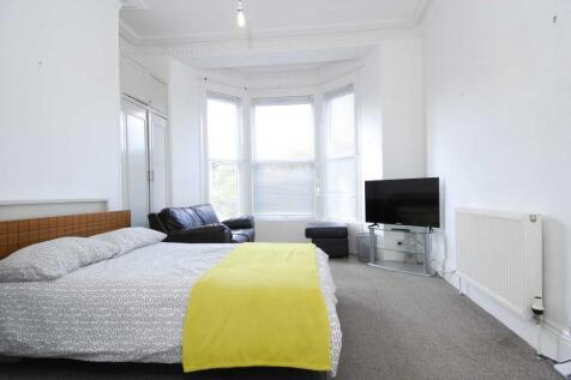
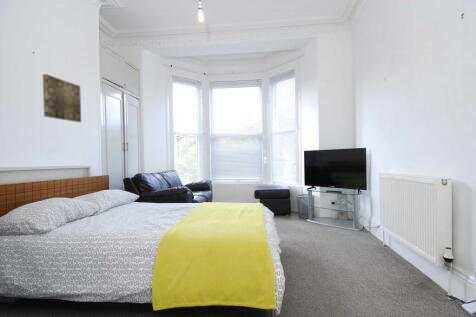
+ wall art (63, 100)
